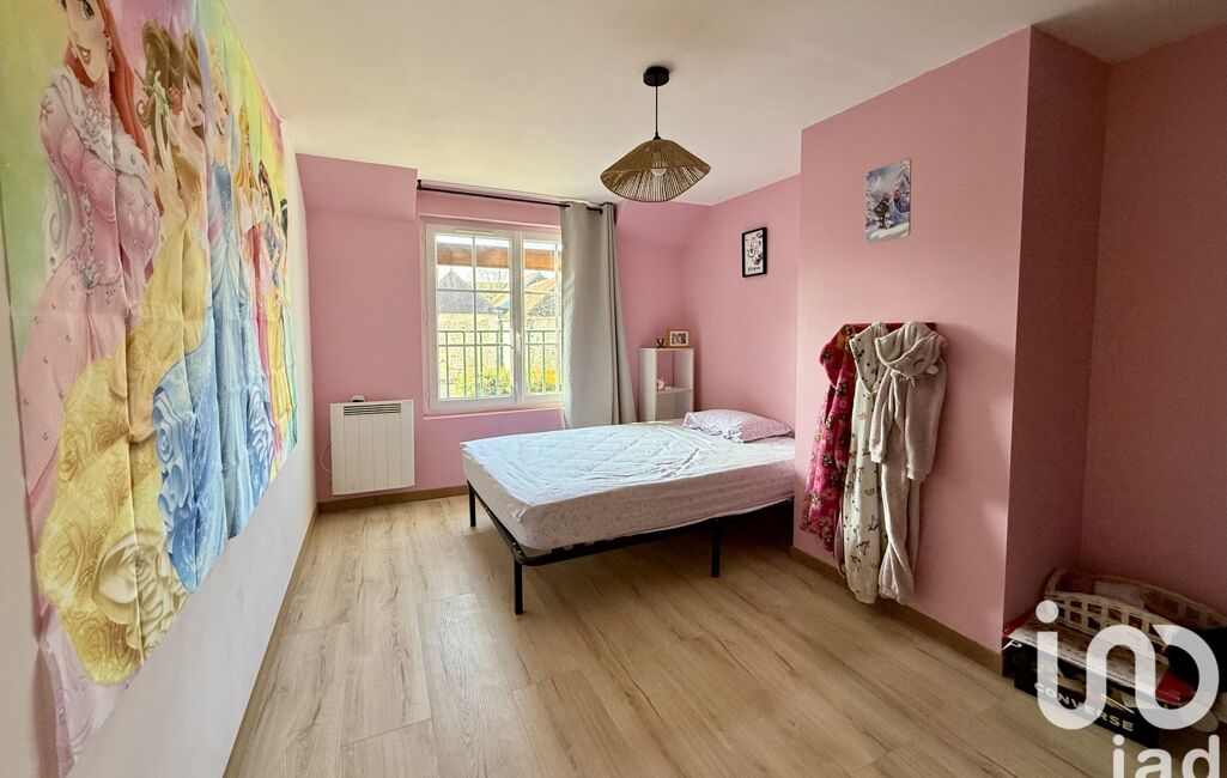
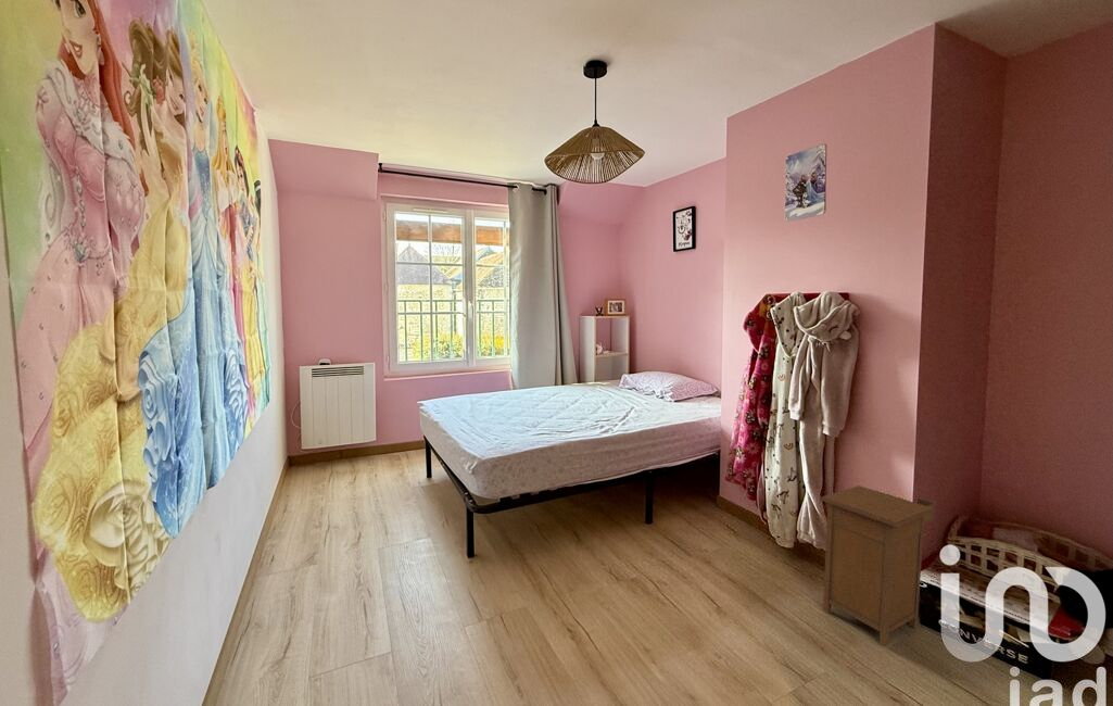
+ nightstand (881, 556)
